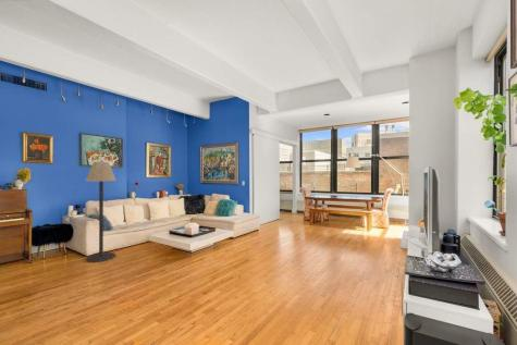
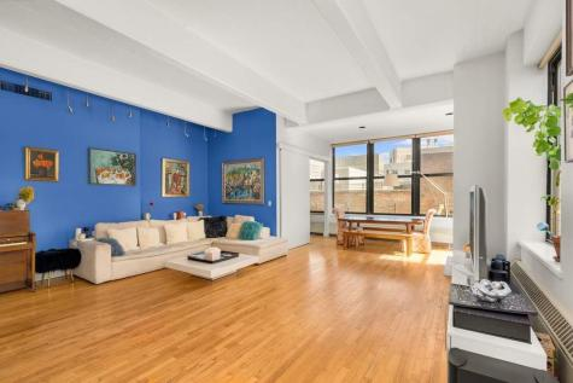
- floor lamp (100, 209)
